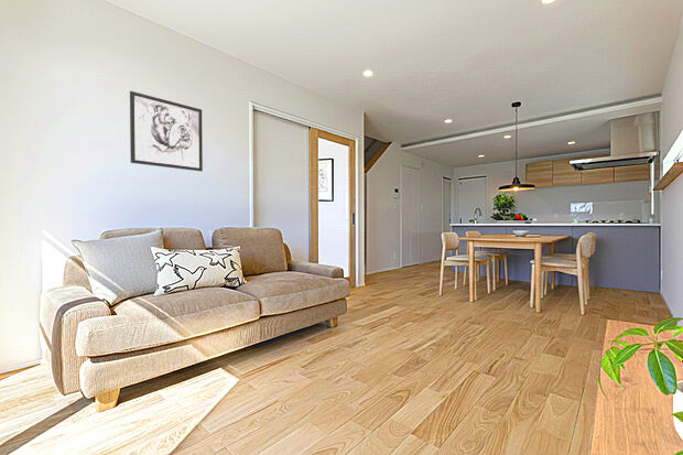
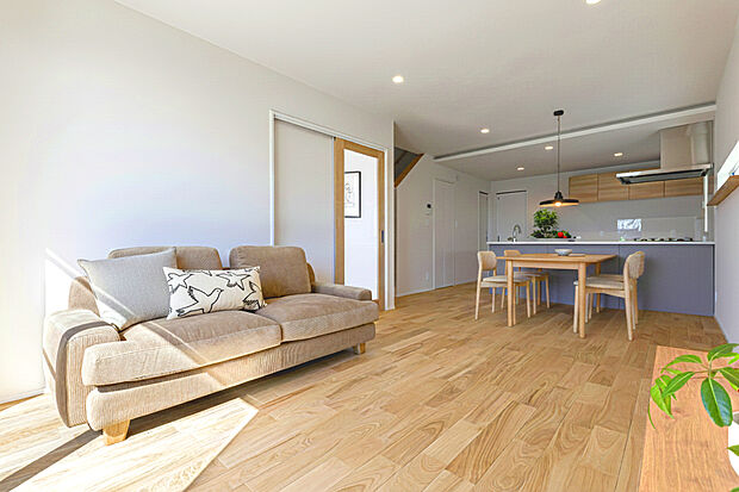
- wall art (169, 133)
